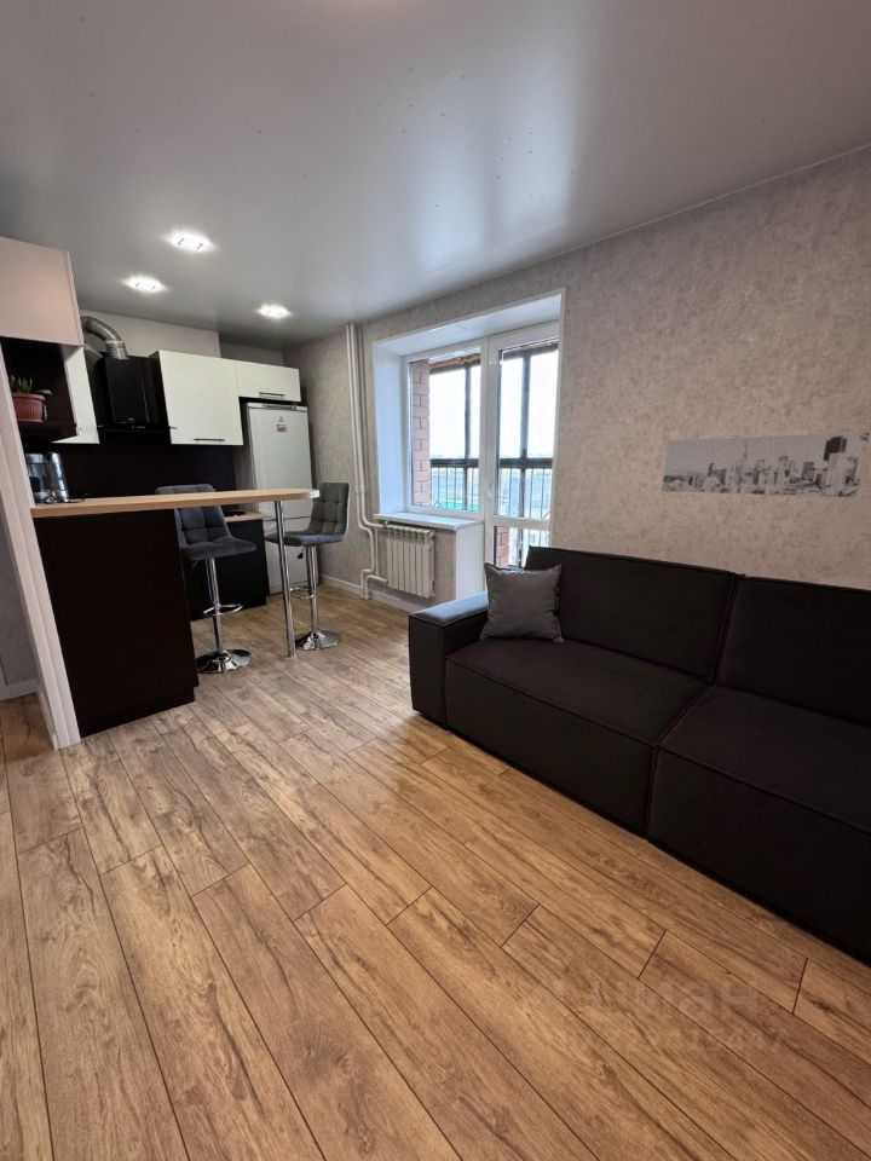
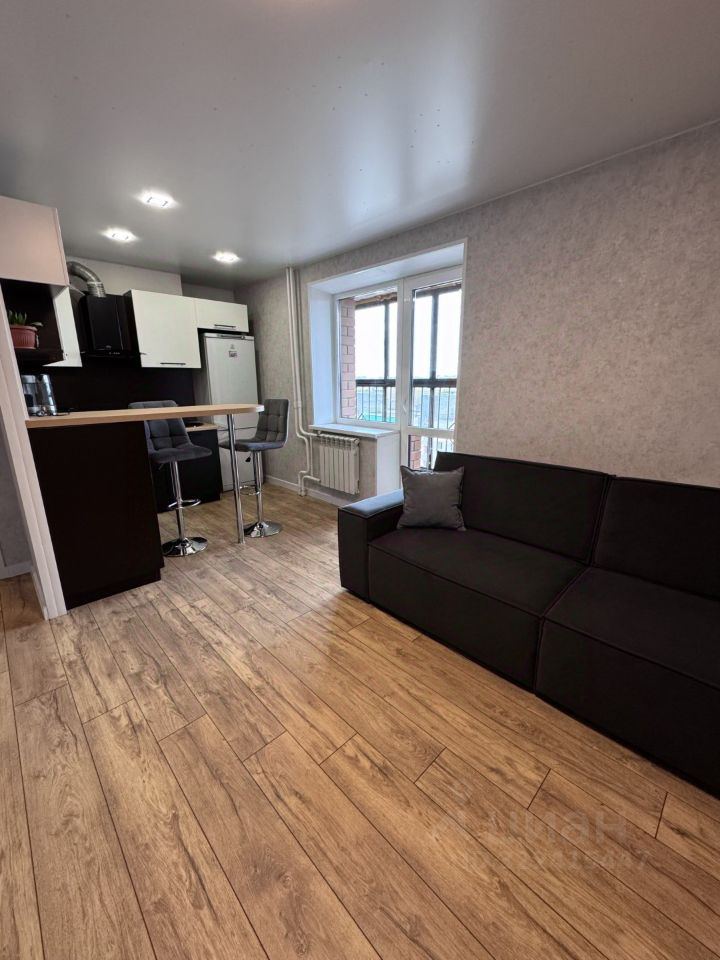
- wall art (751, 466)
